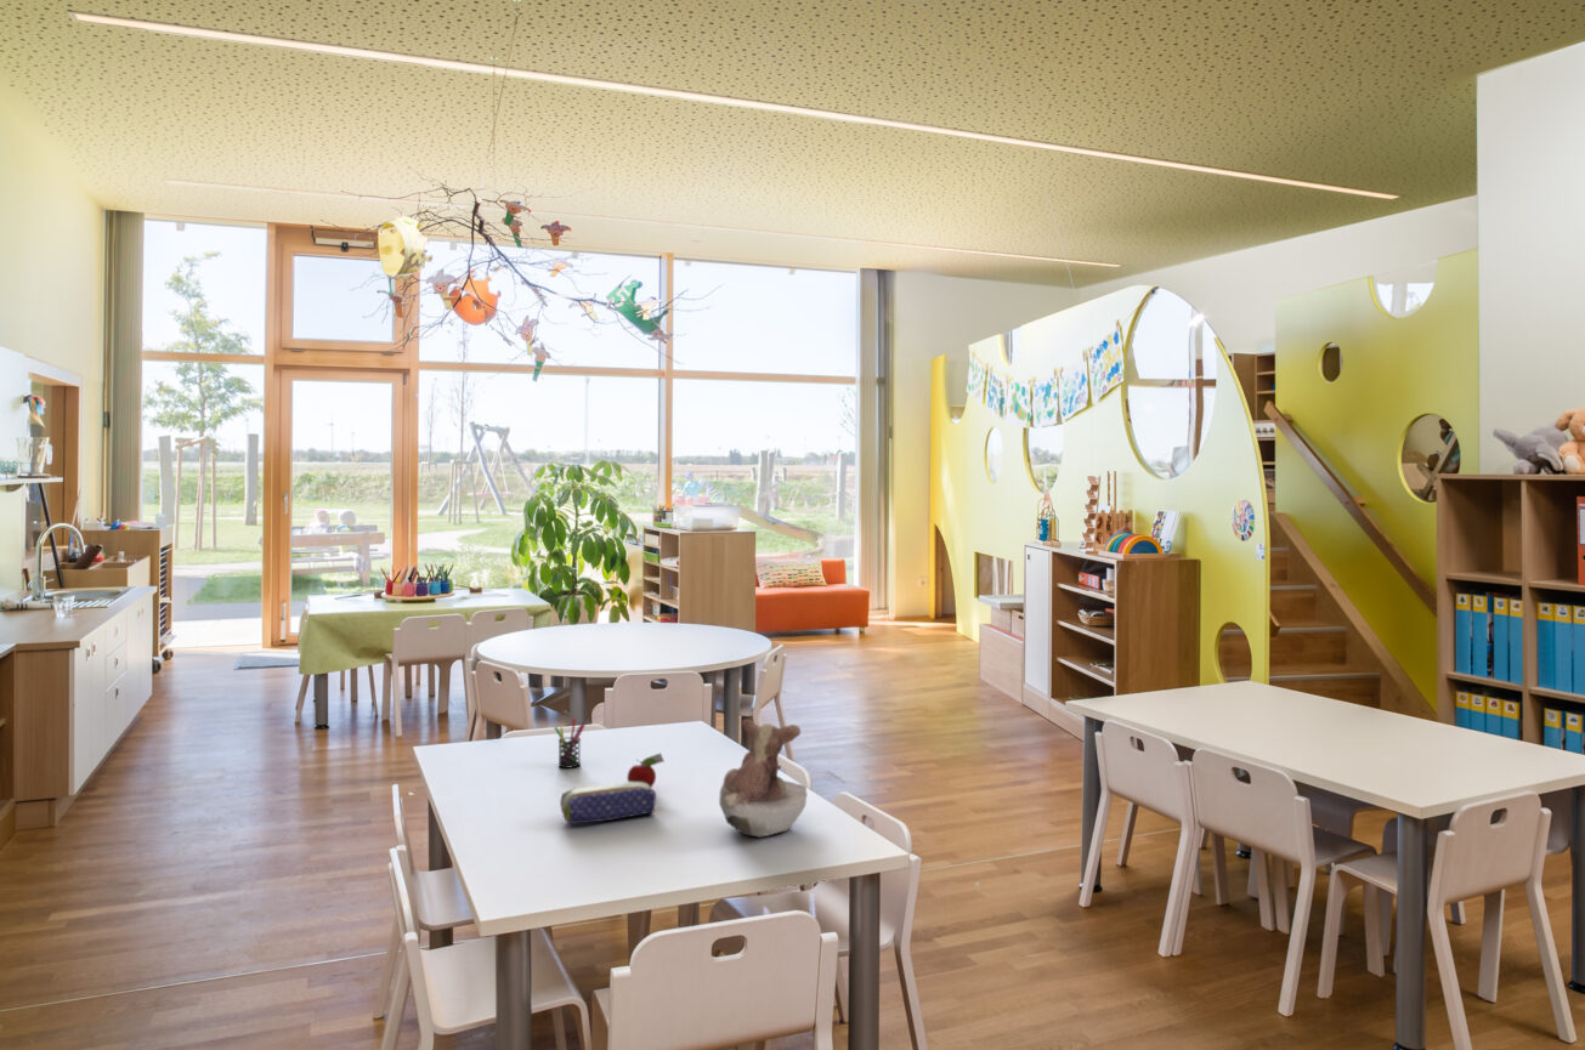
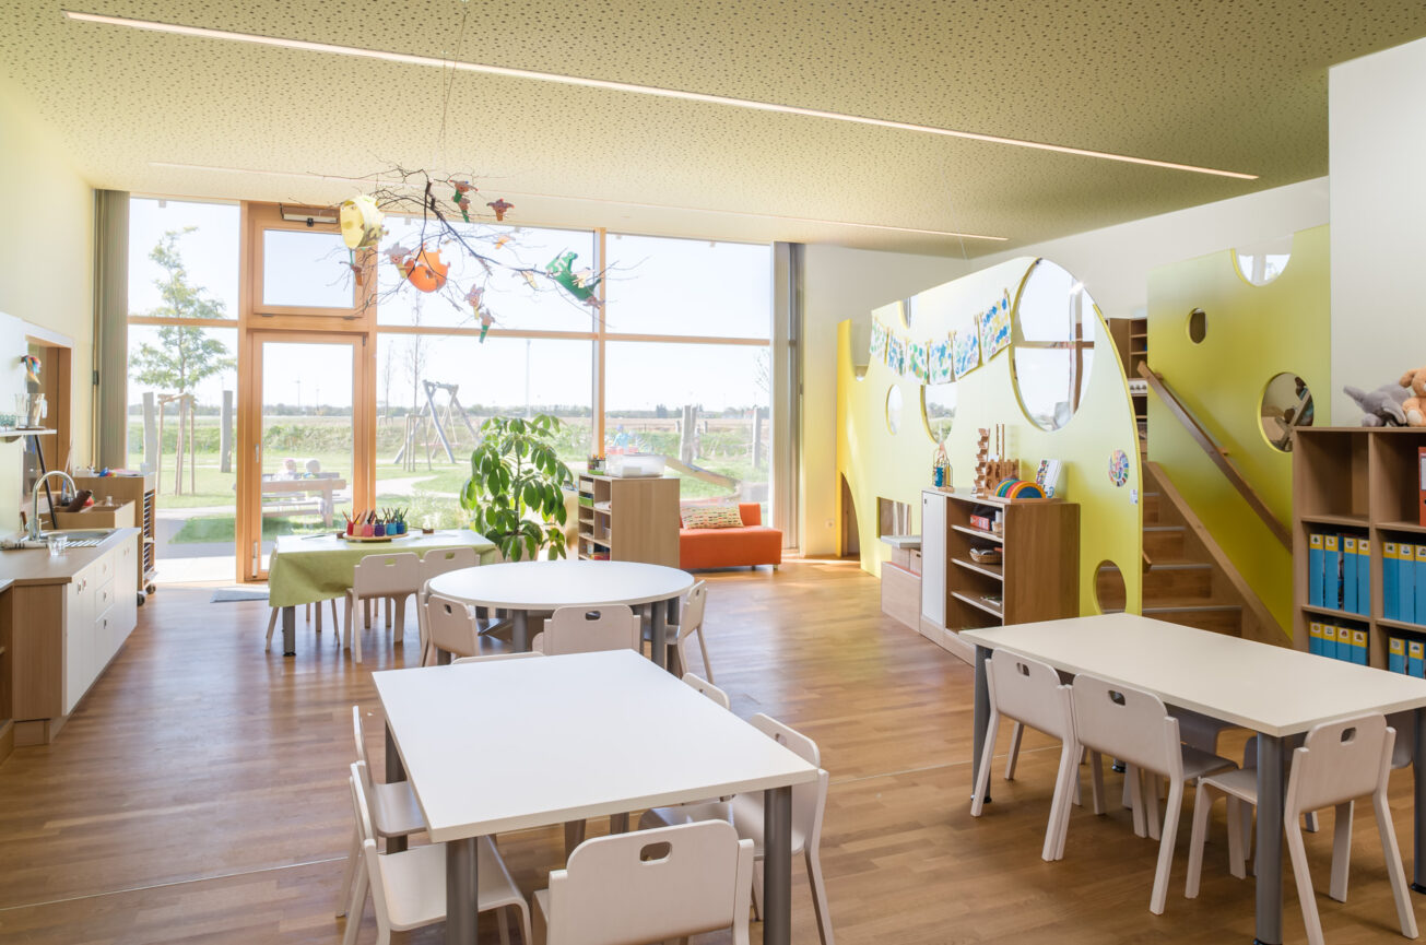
- pencil case (607, 801)
- pen holder (567, 742)
- stuffed animal (765, 773)
- fruit (645, 771)
